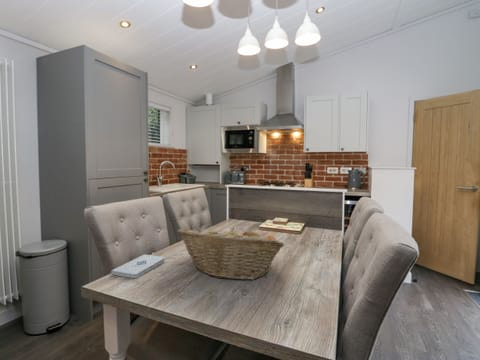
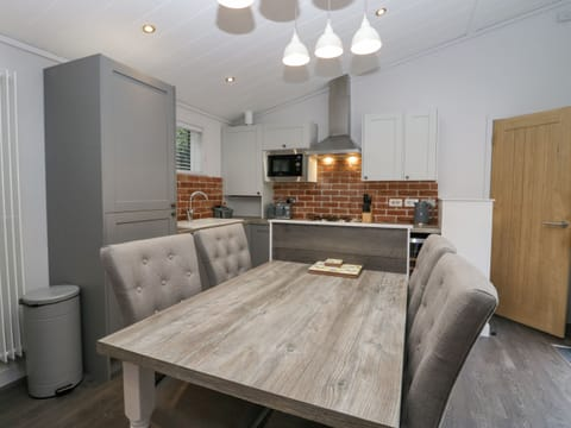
- fruit basket (229, 245)
- notepad (140, 265)
